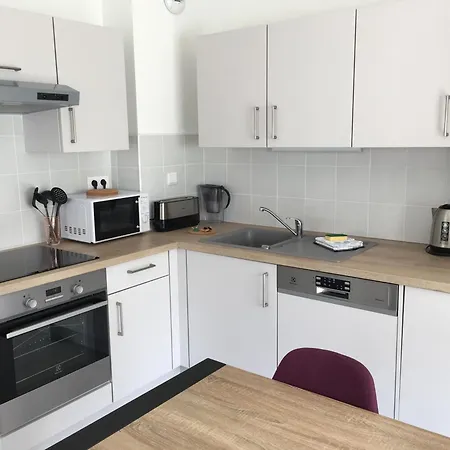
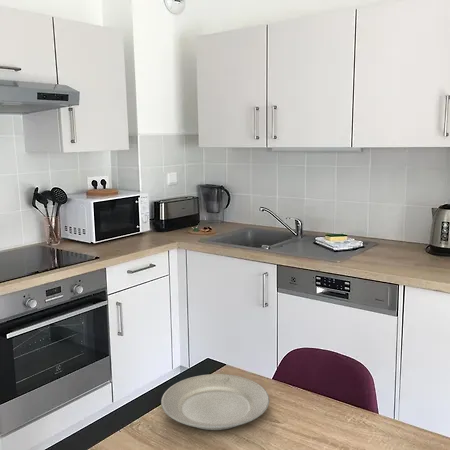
+ plate (215, 404)
